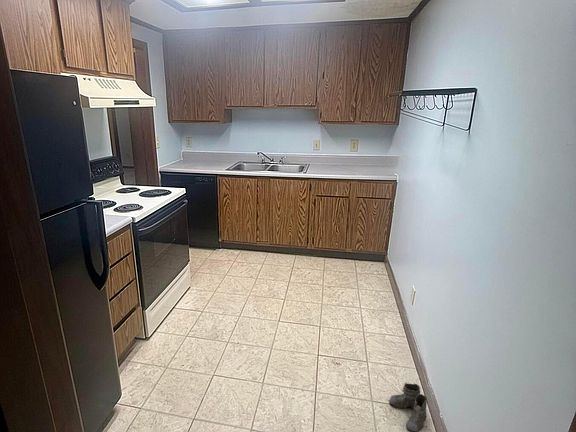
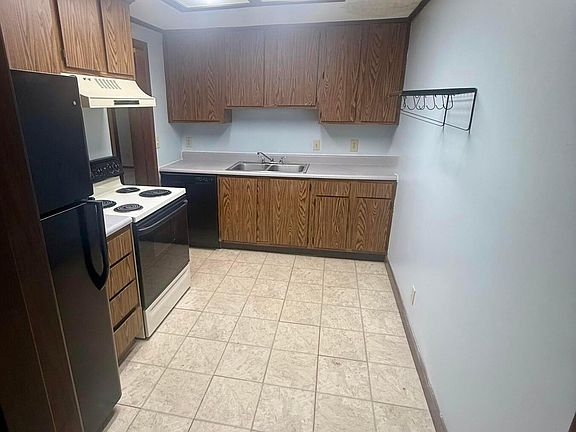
- boots (410, 402)
